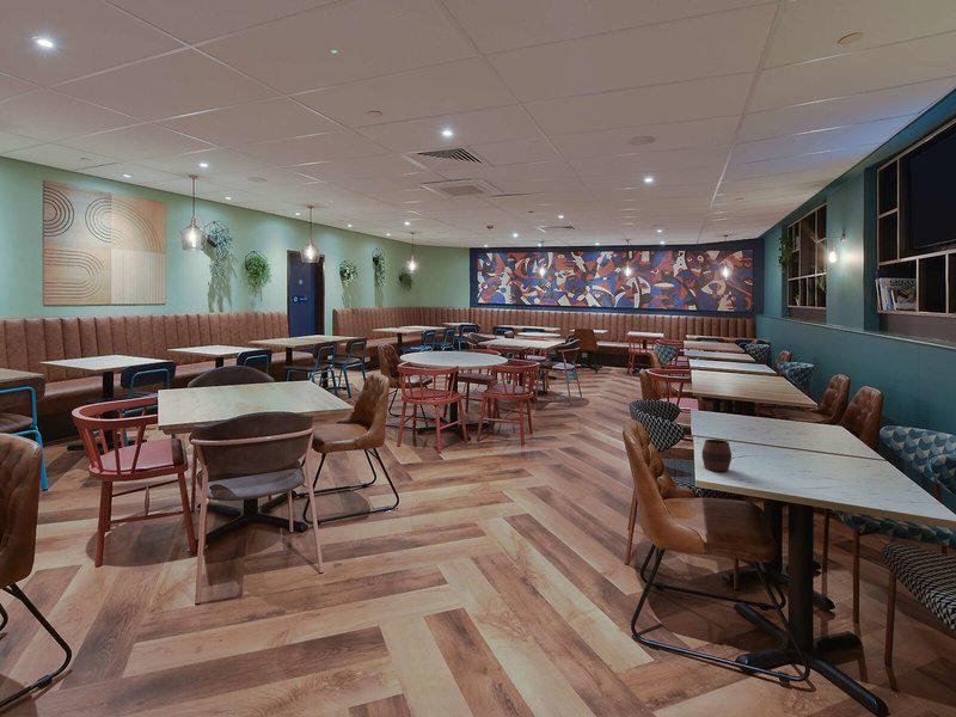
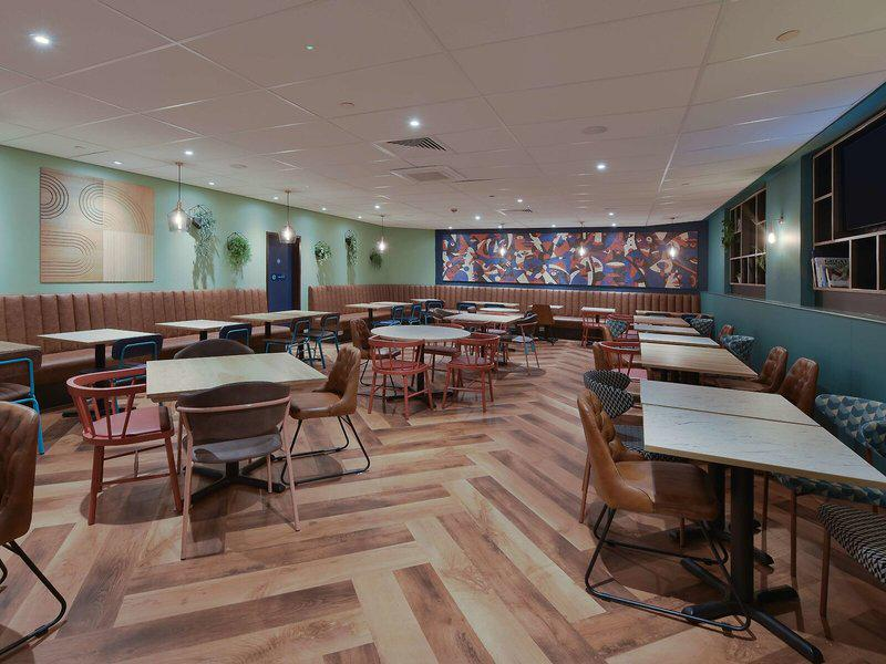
- cup (716, 454)
